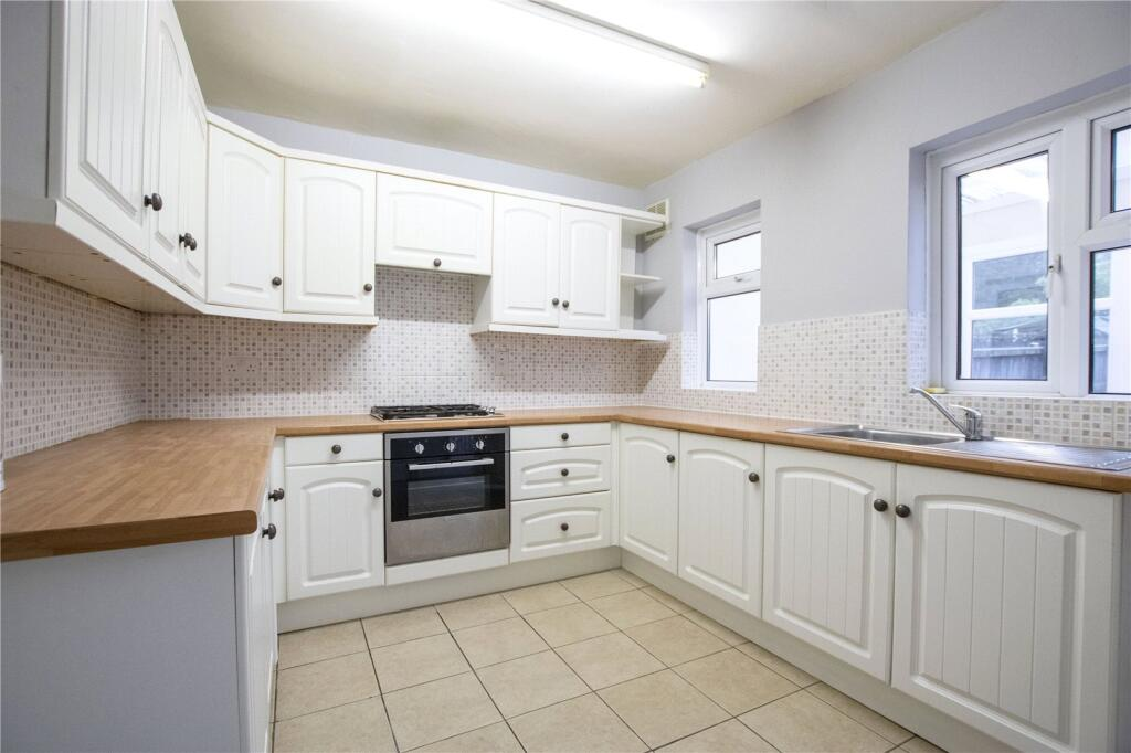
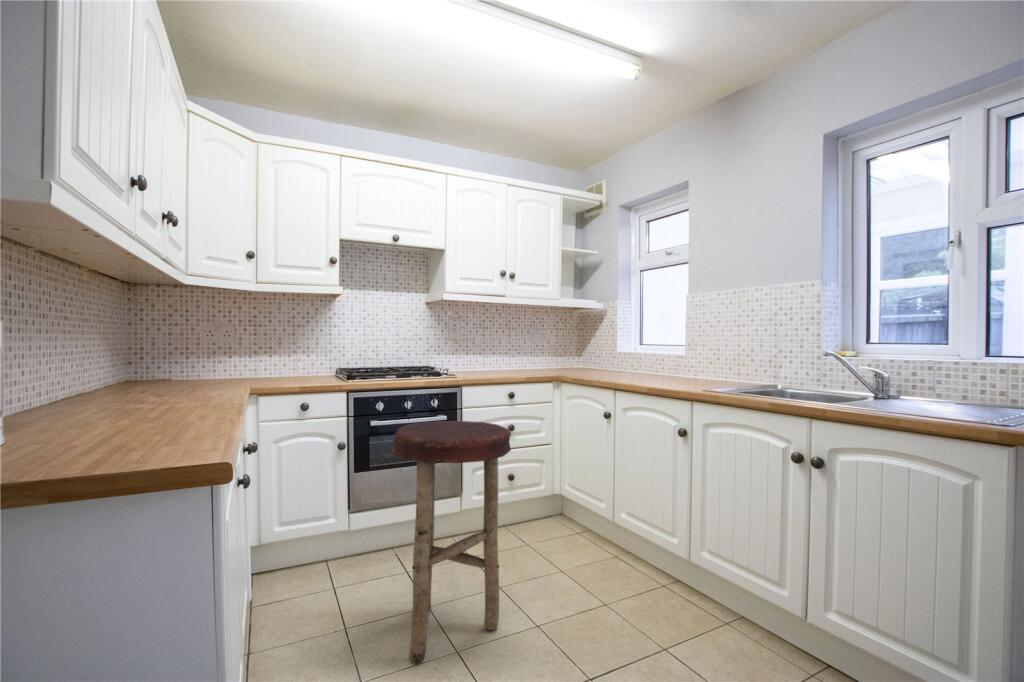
+ stool (453, 543)
